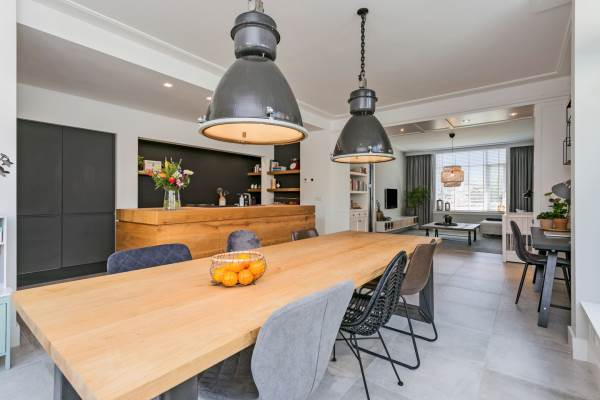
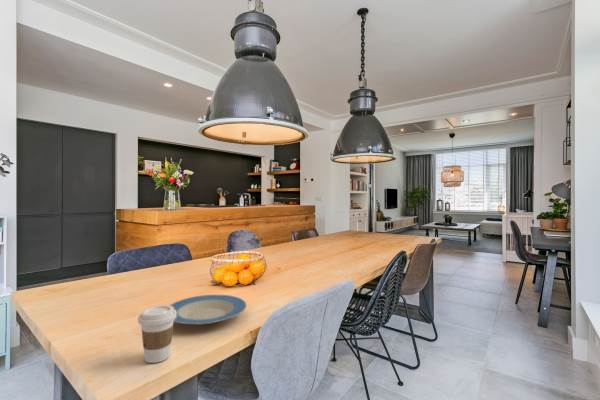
+ plate (206, 311)
+ coffee cup (157, 333)
